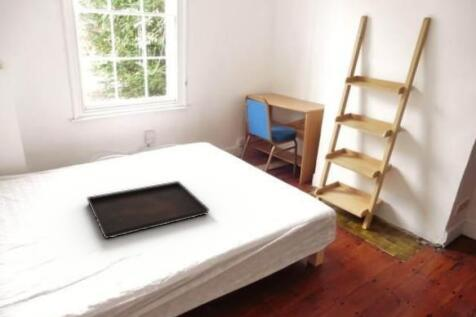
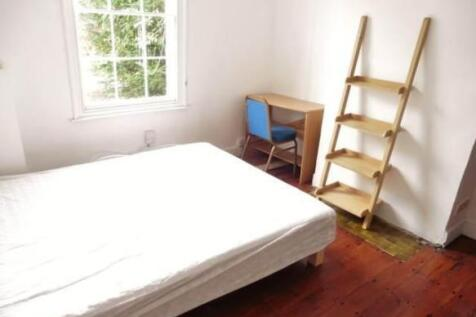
- serving tray (147, 205)
